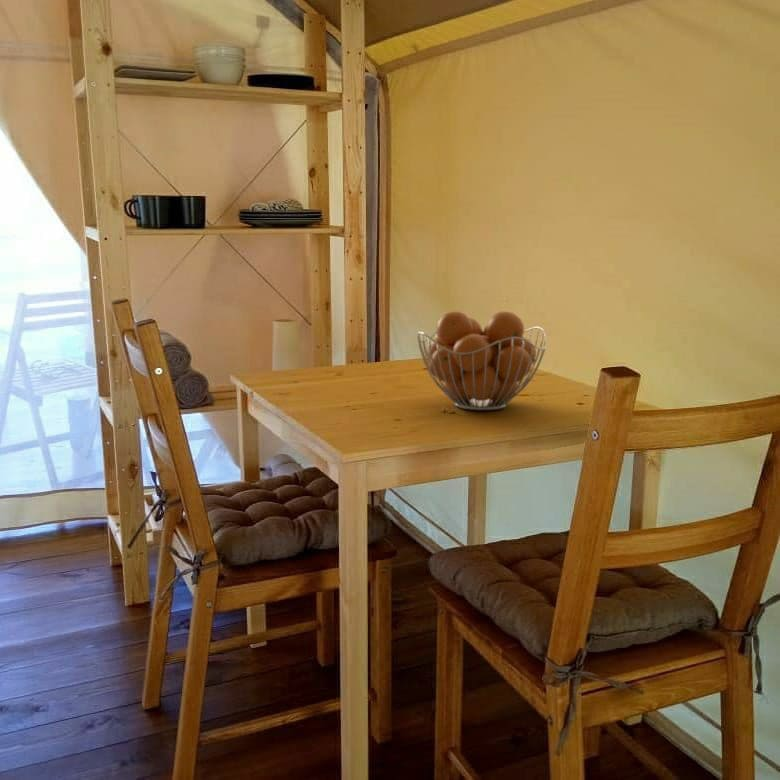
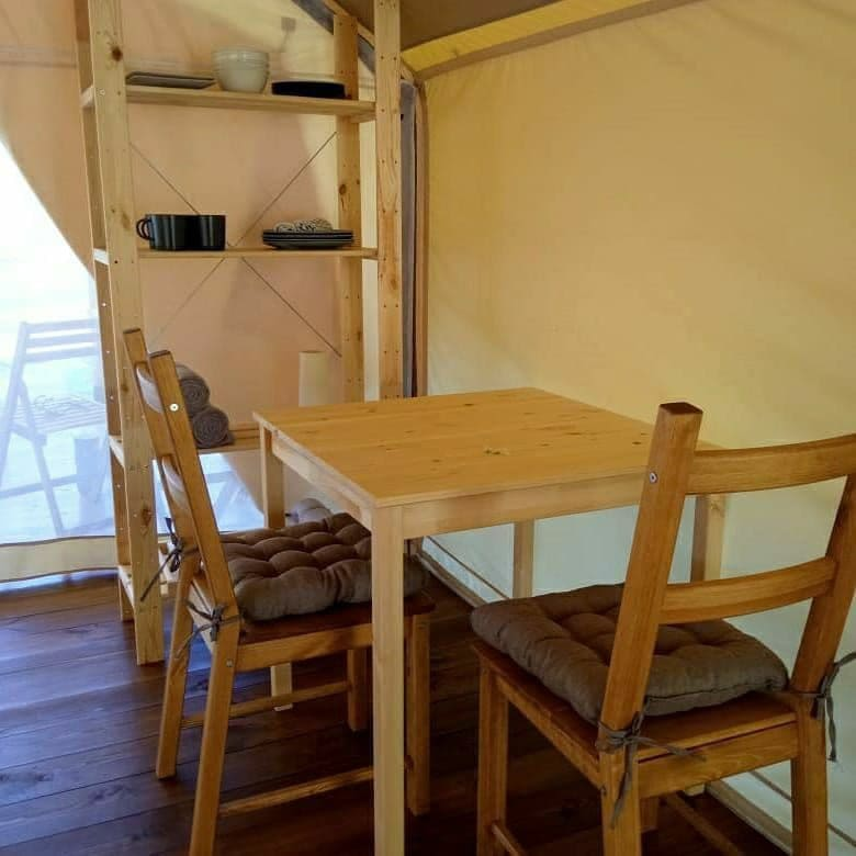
- fruit basket (481, 358)
